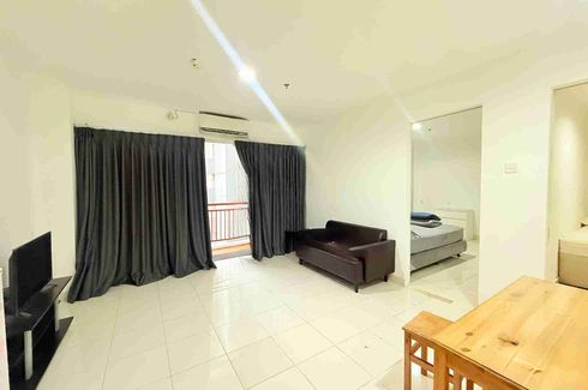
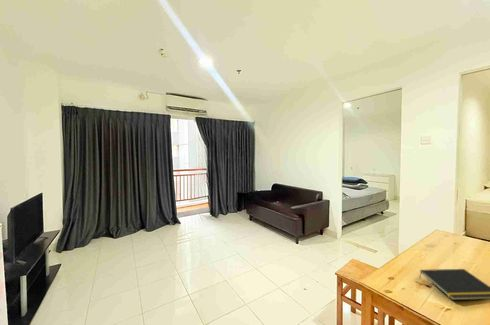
+ notepad (458, 283)
